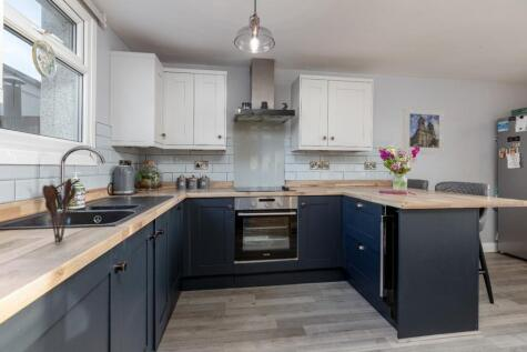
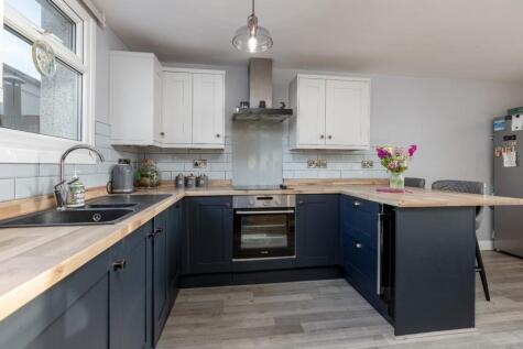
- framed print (424, 130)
- utensil holder (62, 210)
